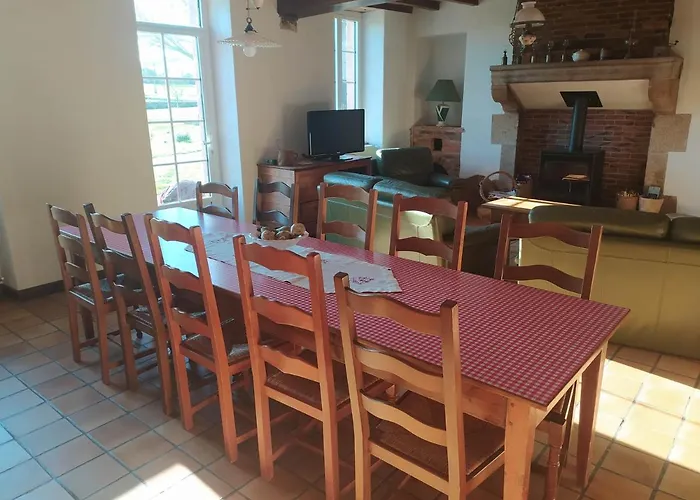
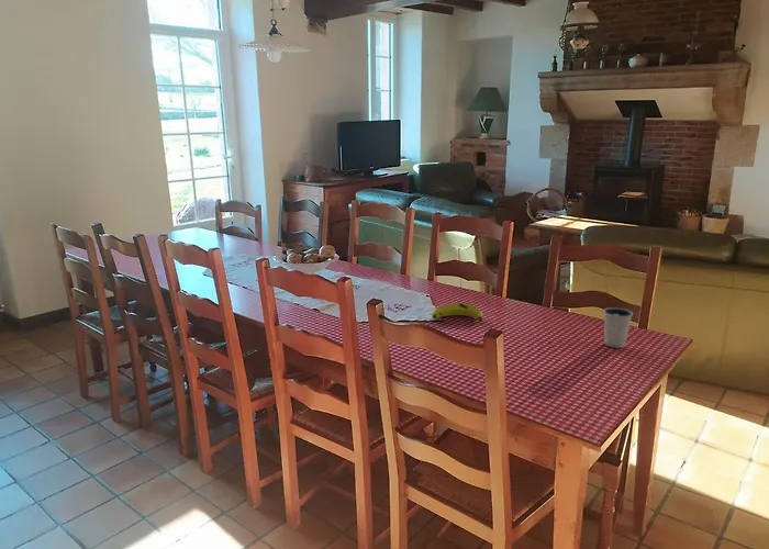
+ dixie cup (616, 328)
+ banana (457, 313)
